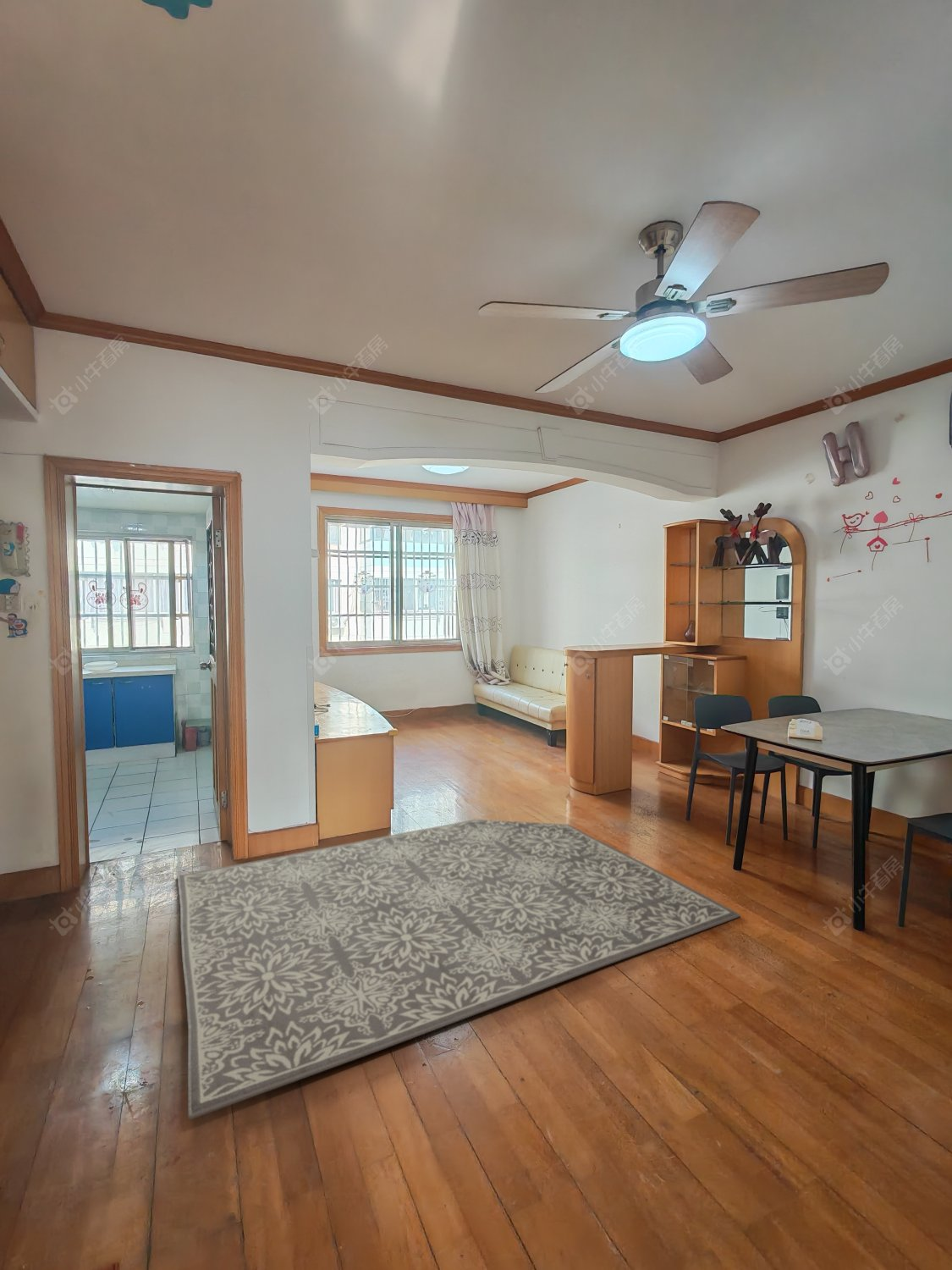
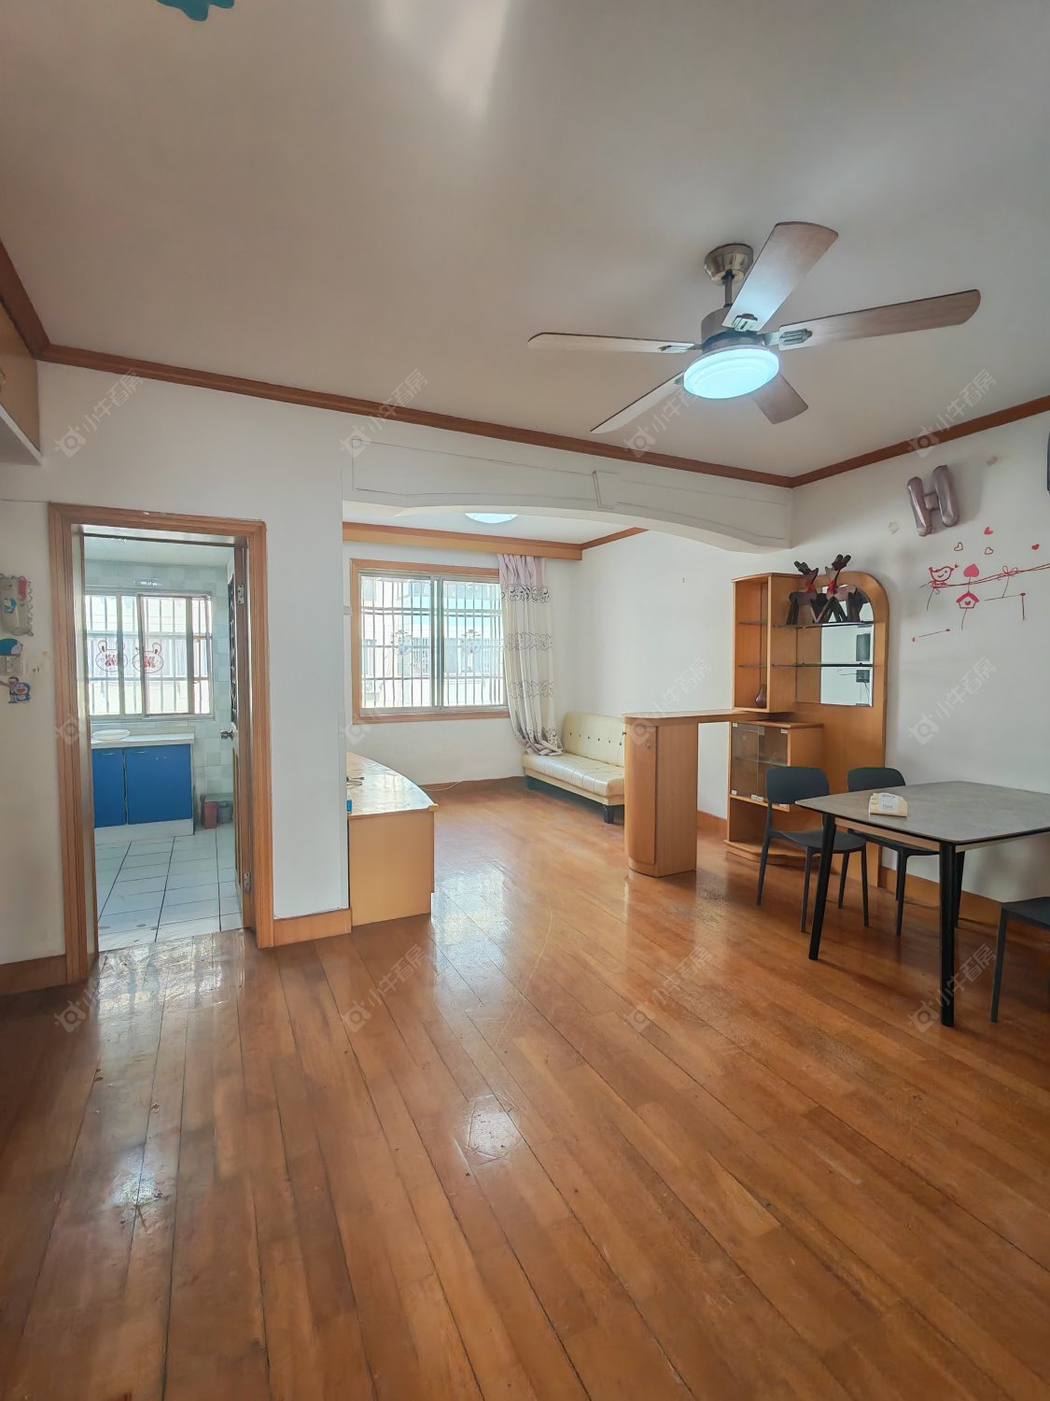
- rug (440, 894)
